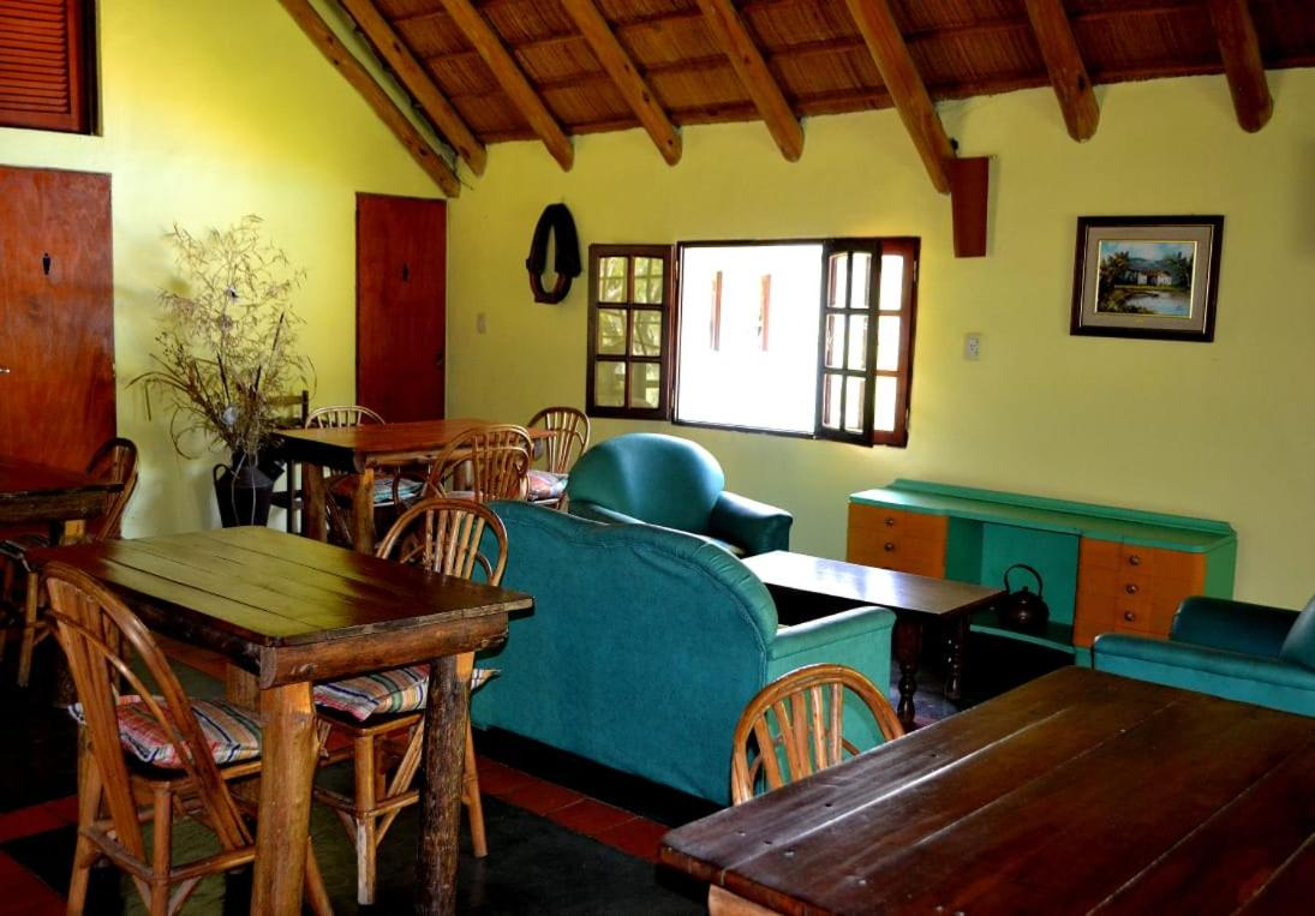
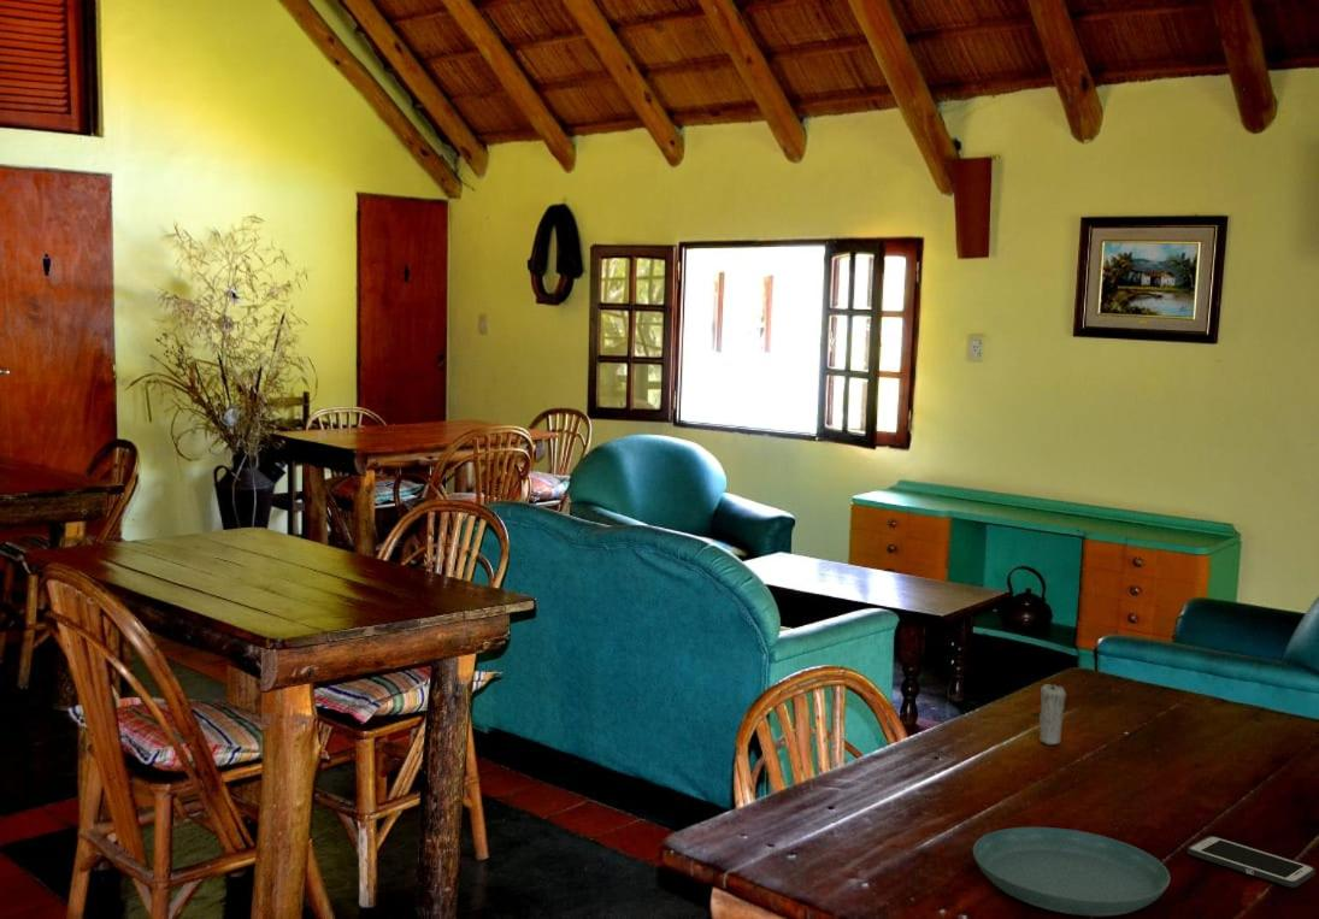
+ cell phone (1249, 860)
+ saucer (1068, 872)
+ candle (1052, 708)
